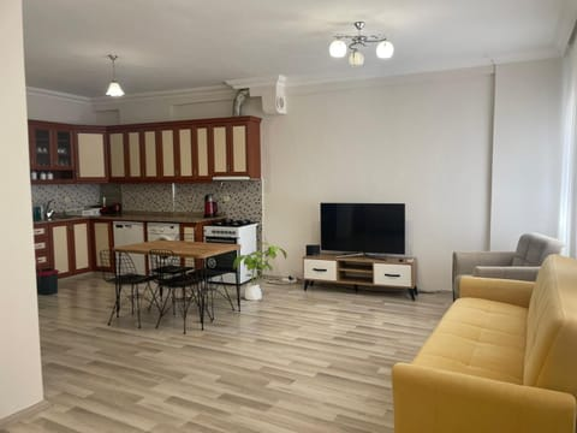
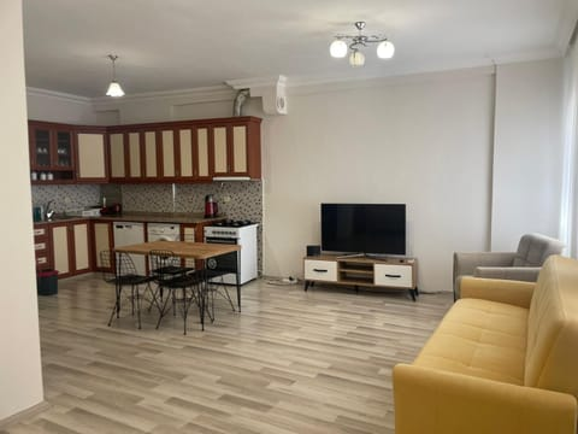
- house plant (262, 269)
